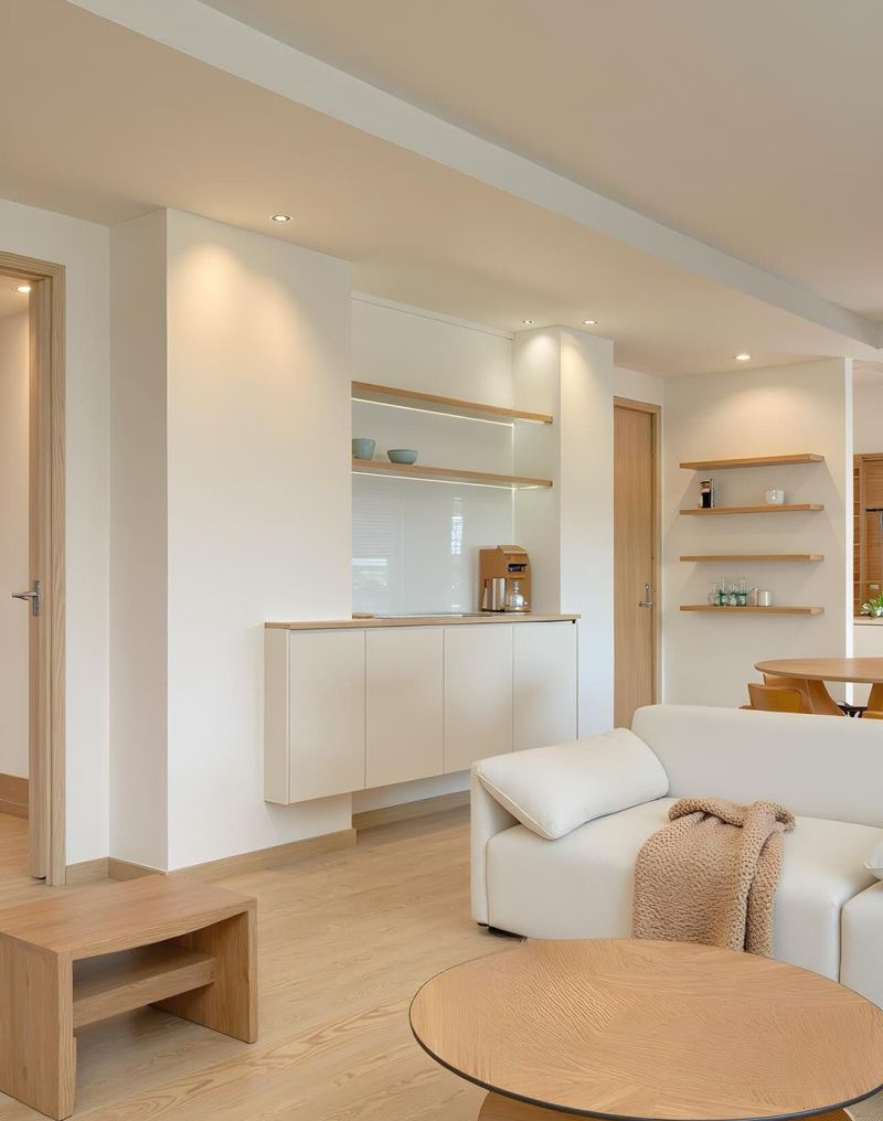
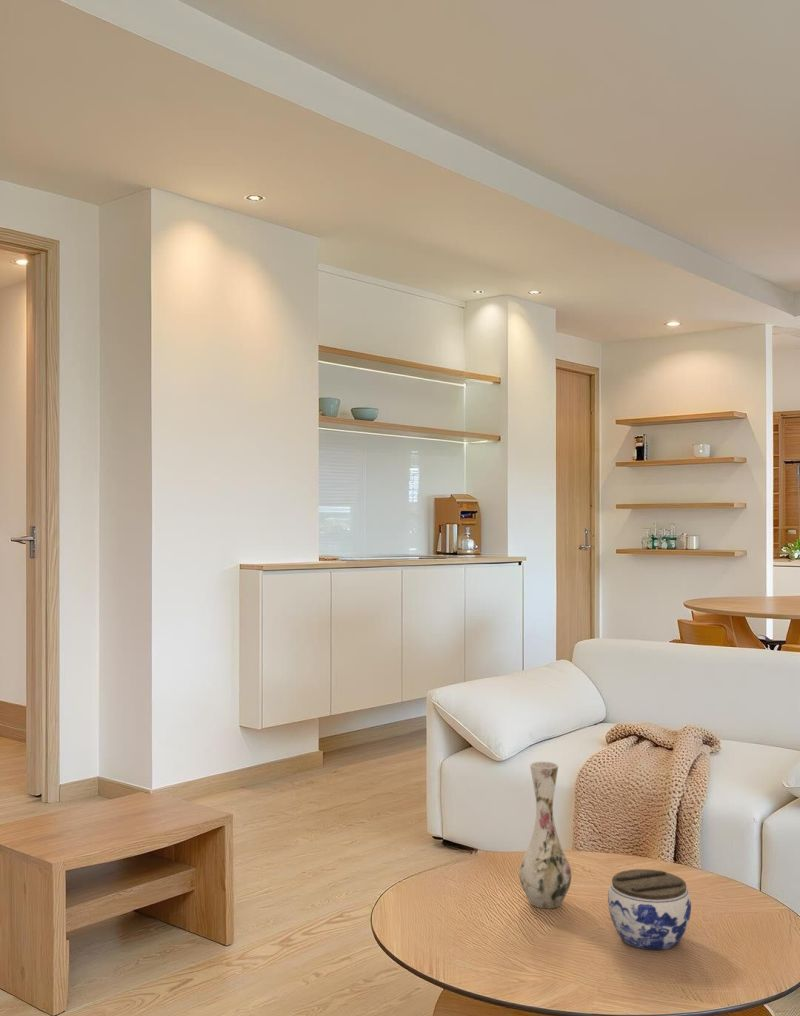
+ vase (544, 833)
+ jar (649, 909)
